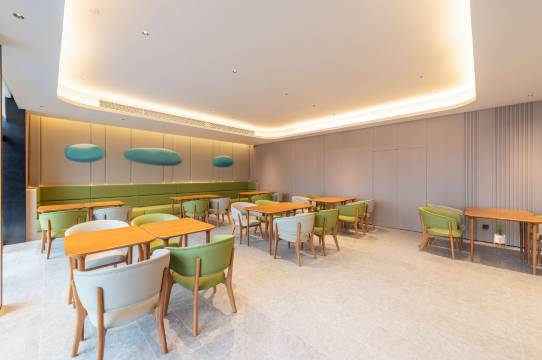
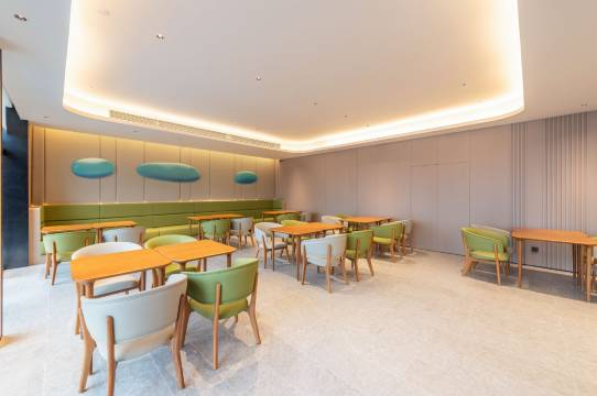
- house plant (500, 231)
